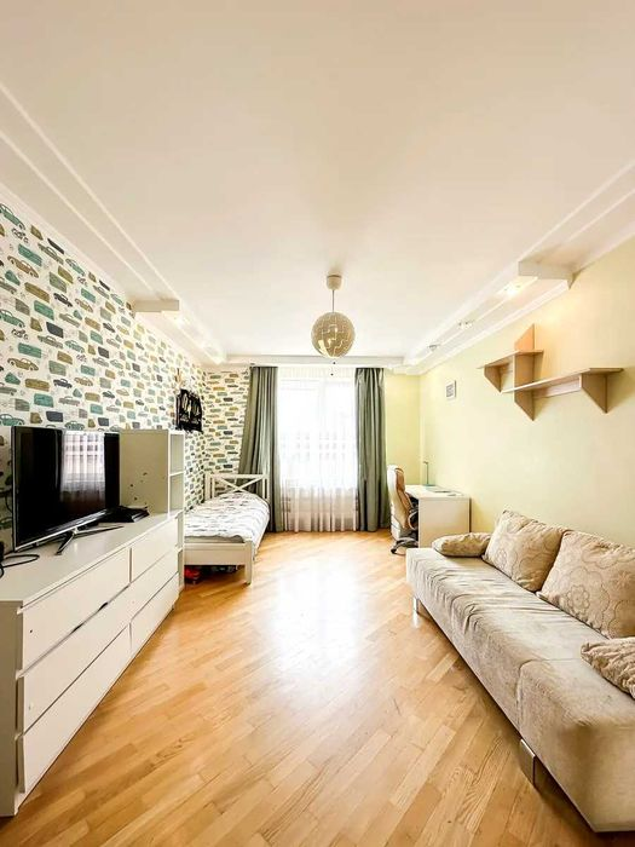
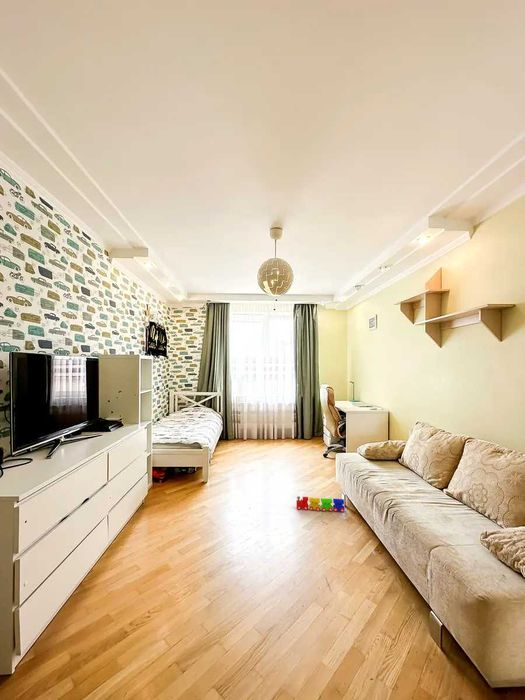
+ toy train (319, 502)
